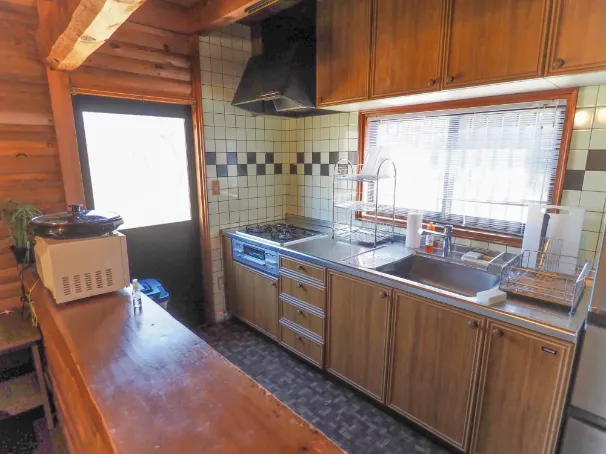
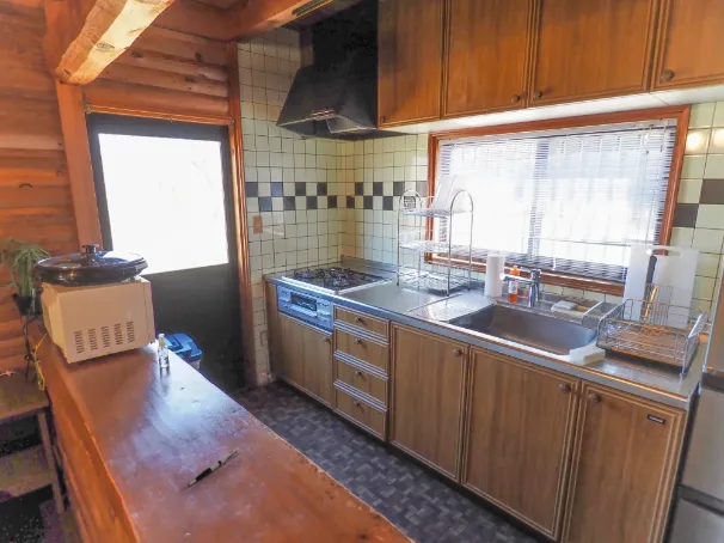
+ pen (215, 465)
